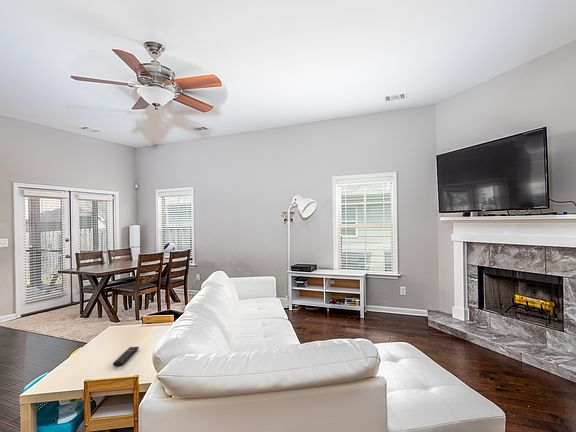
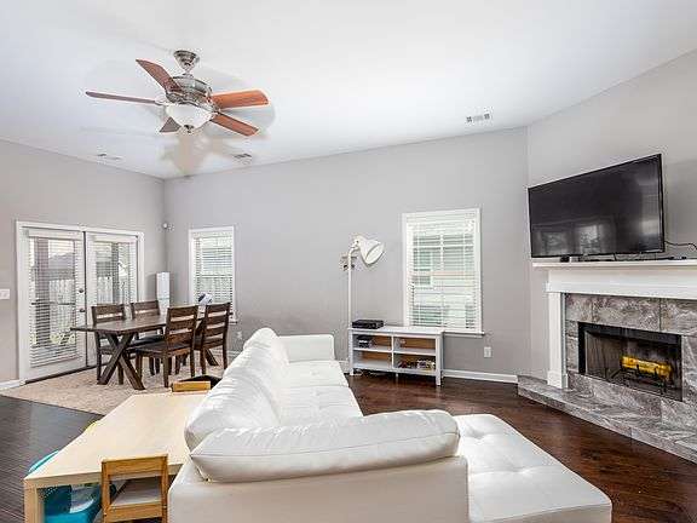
- remote control (126, 355)
